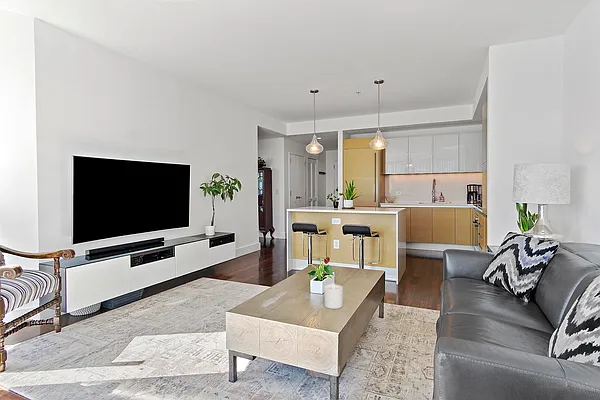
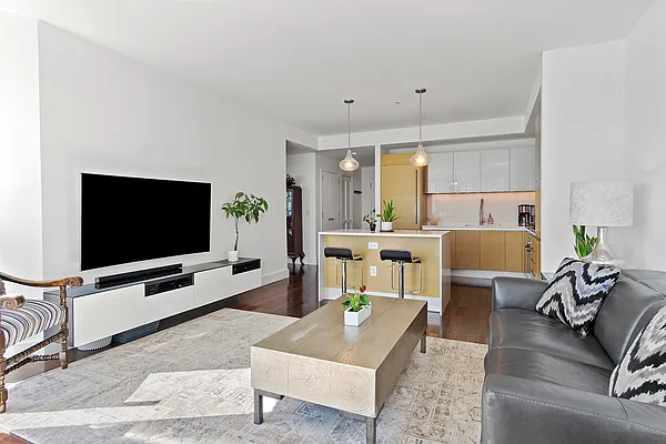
- candle (333, 294)
